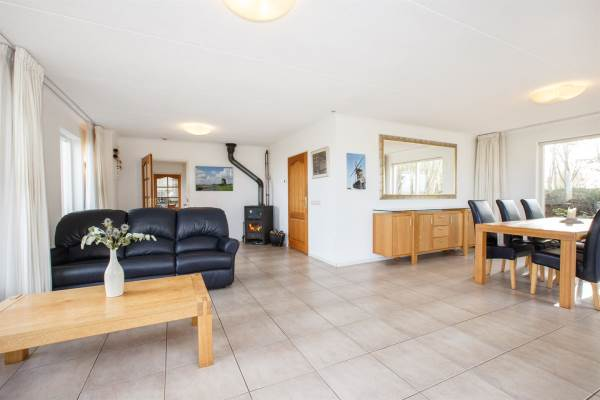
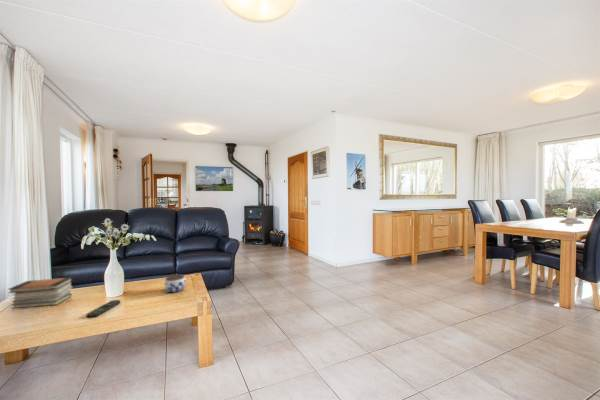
+ book stack (43, 292)
+ jar (175, 283)
+ remote control (104, 308)
